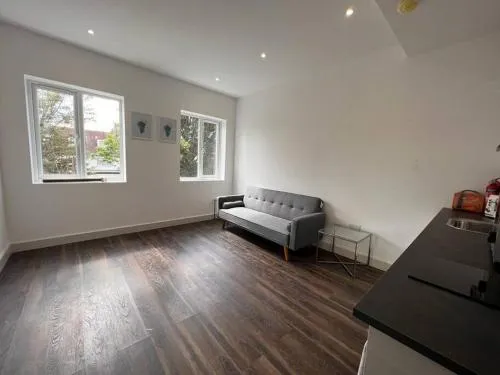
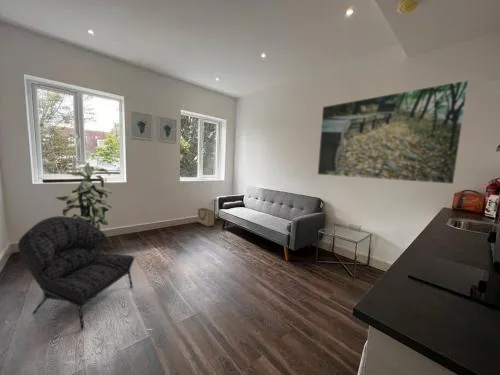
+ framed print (376, 138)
+ indoor plant (85, 206)
+ basket (205, 216)
+ armchair (84, 261)
